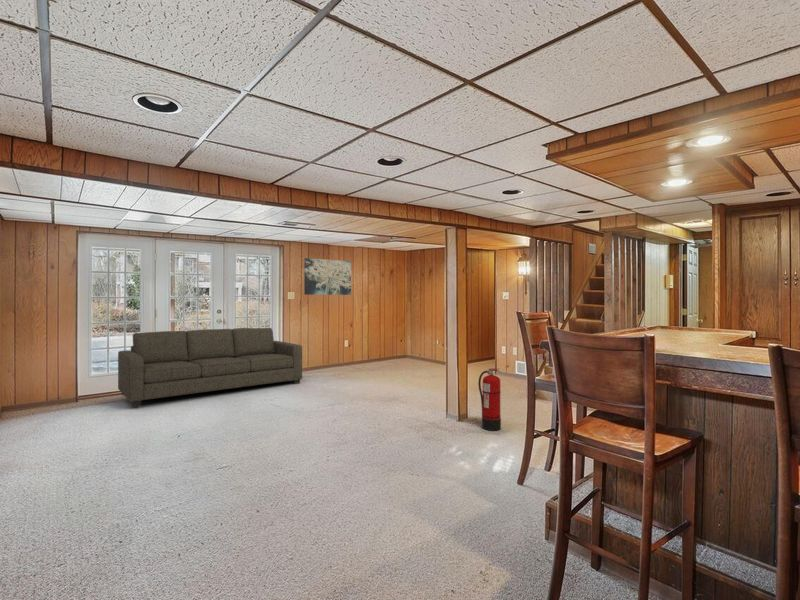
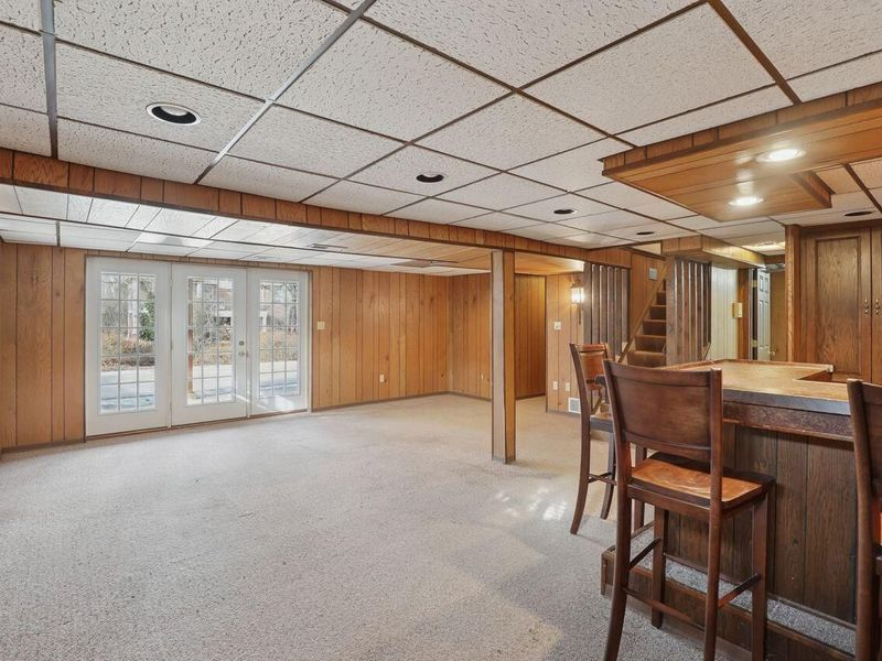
- sofa (216, 359)
- wall art (328, 277)
- fire extinguisher (489, 397)
